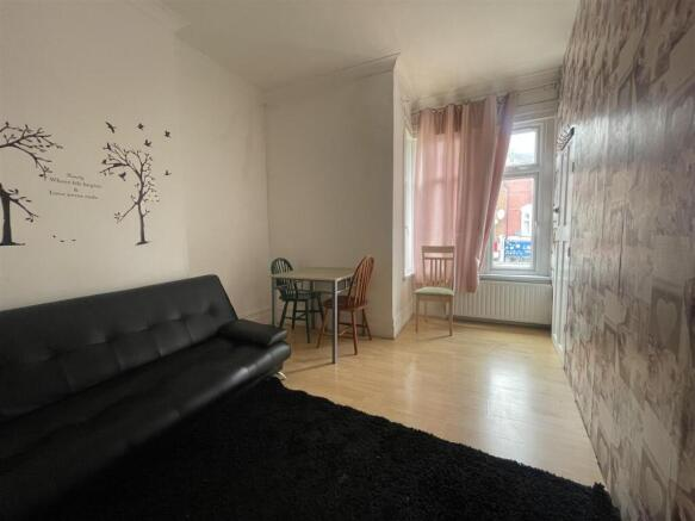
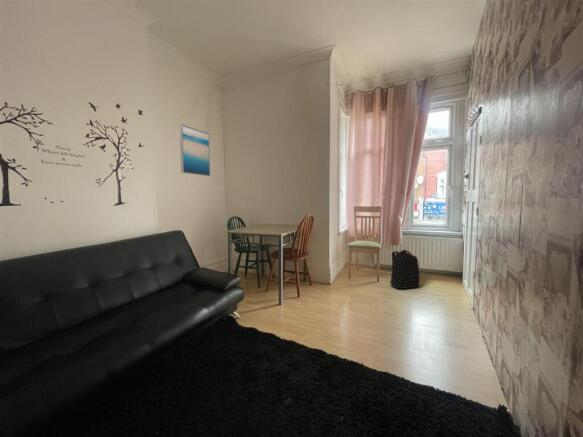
+ backpack (402, 267)
+ wall art (195, 152)
